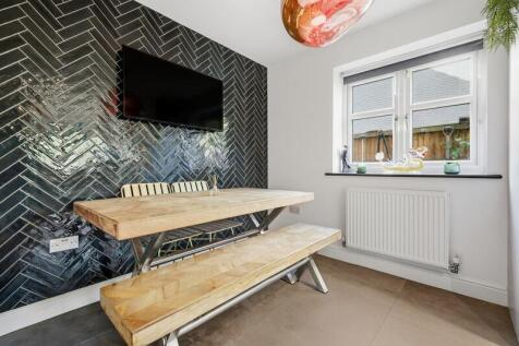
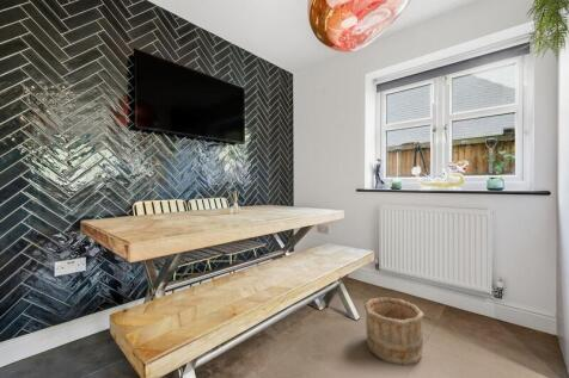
+ wooden bucket (392, 328)
